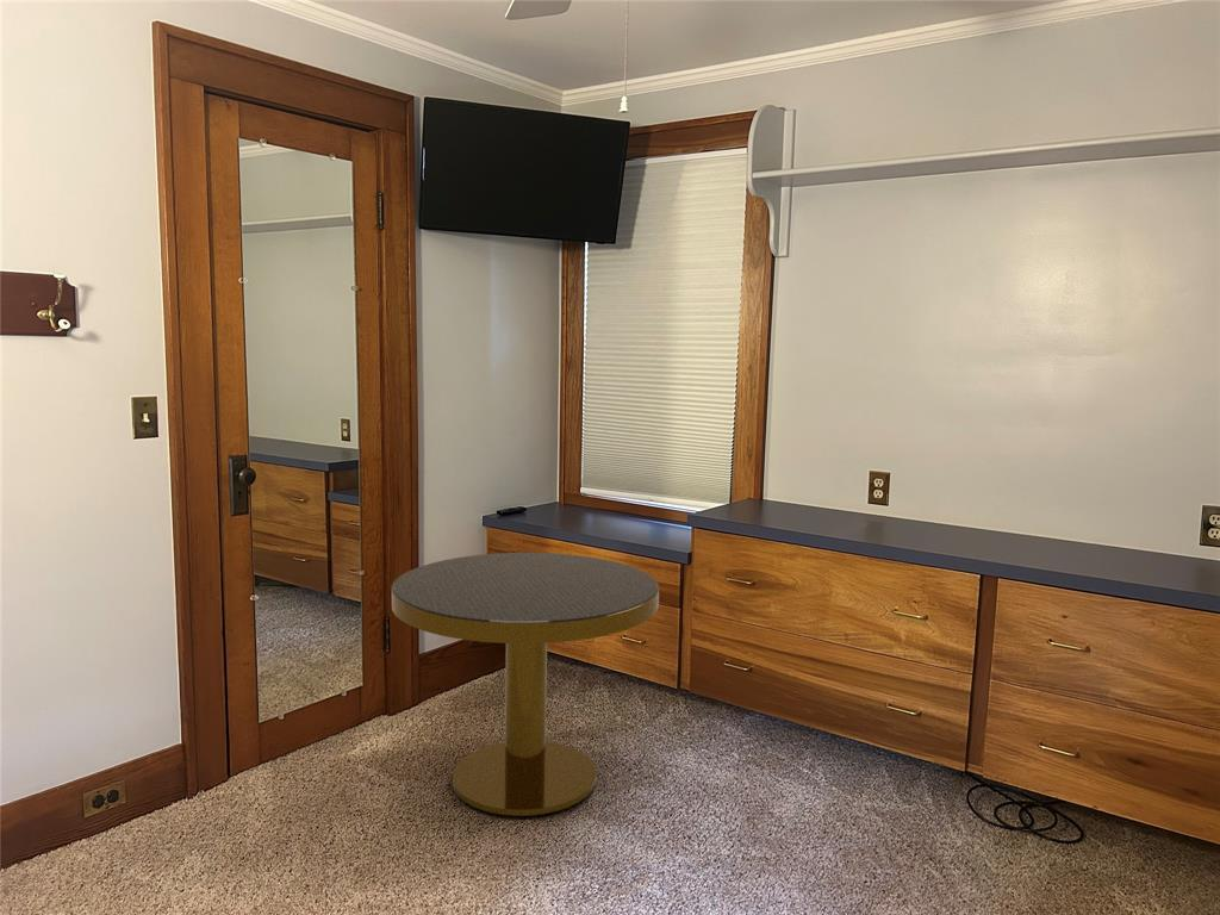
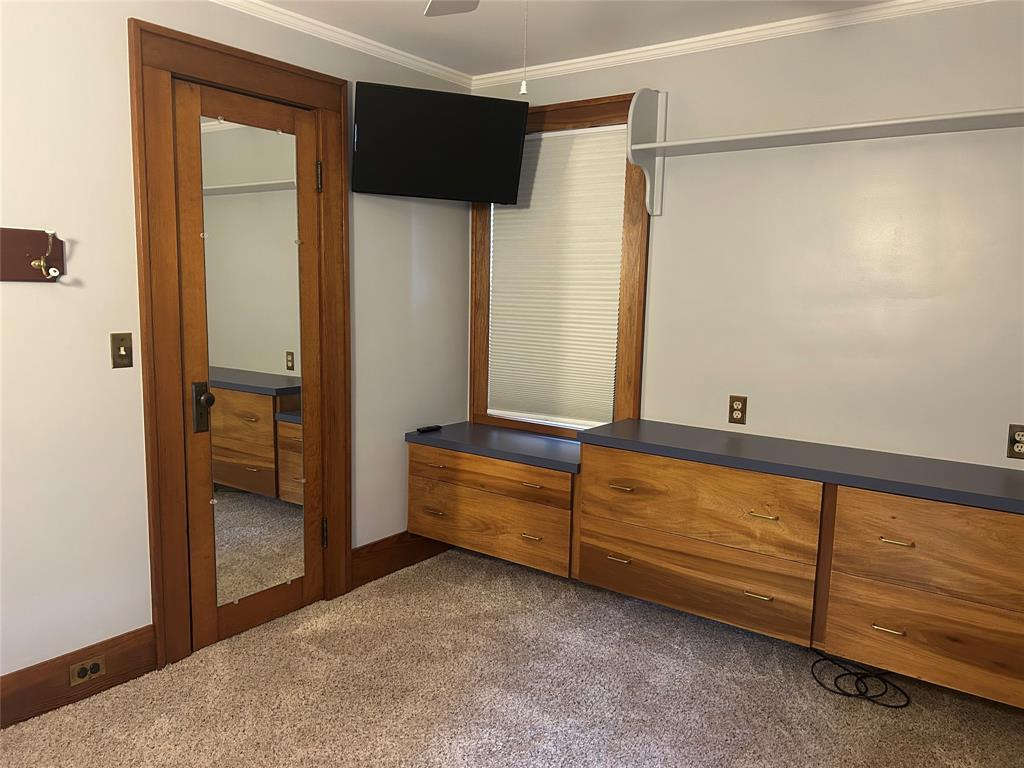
- side table (525, 681)
